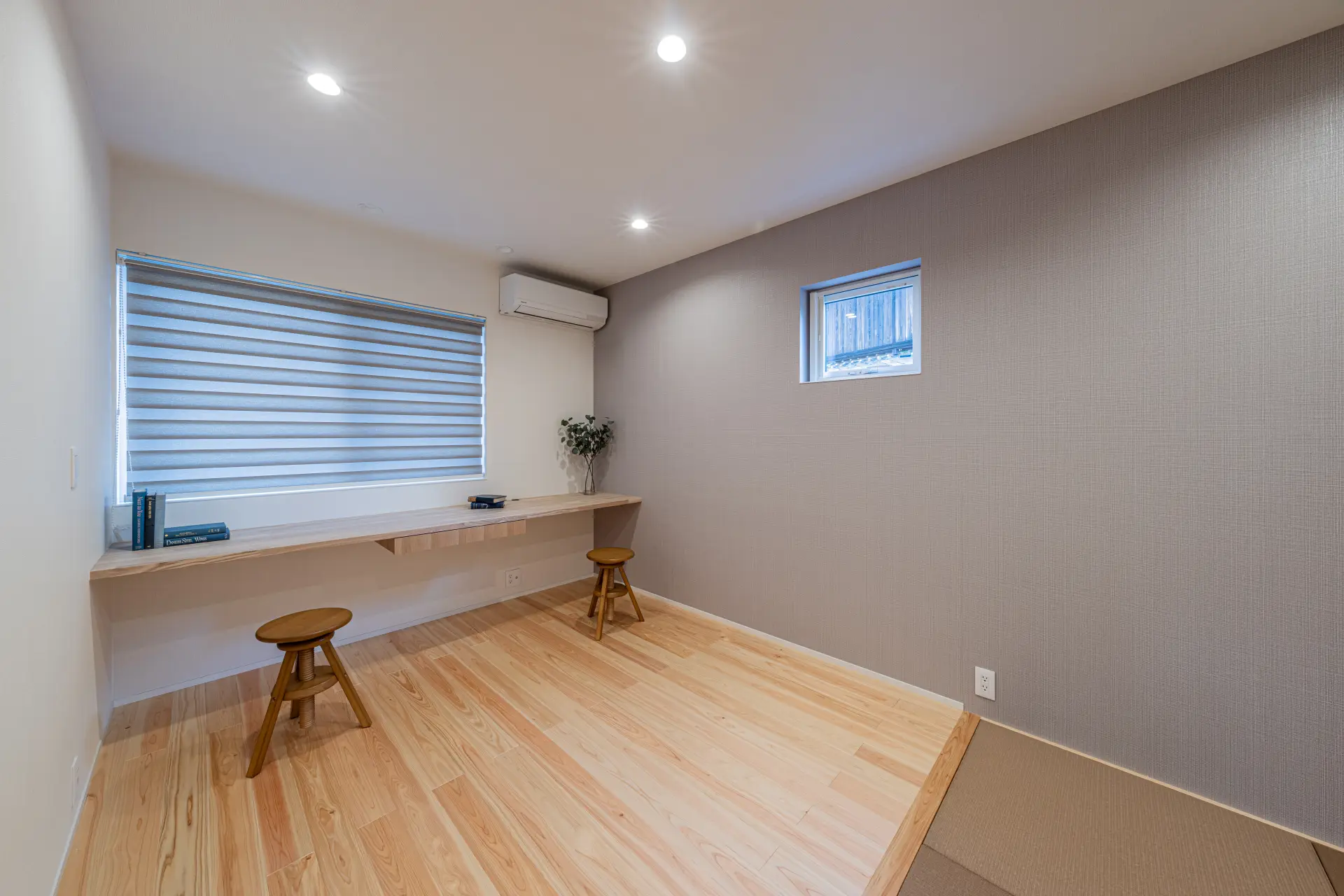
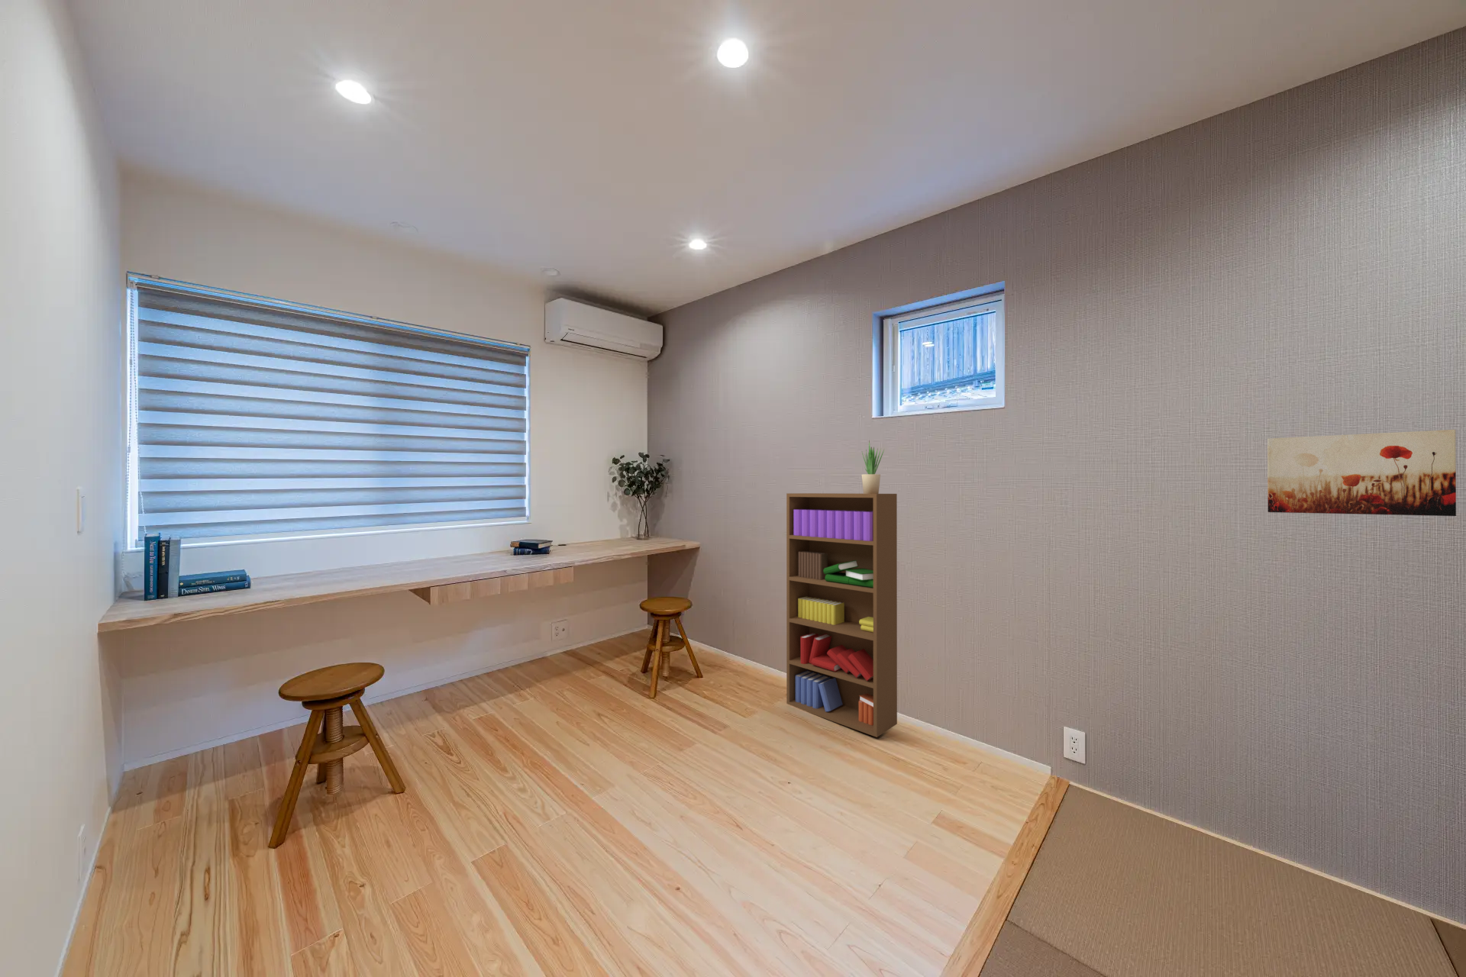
+ wall art (1353, 474)
+ bookshelf (838, 604)
+ potted plant (872, 466)
